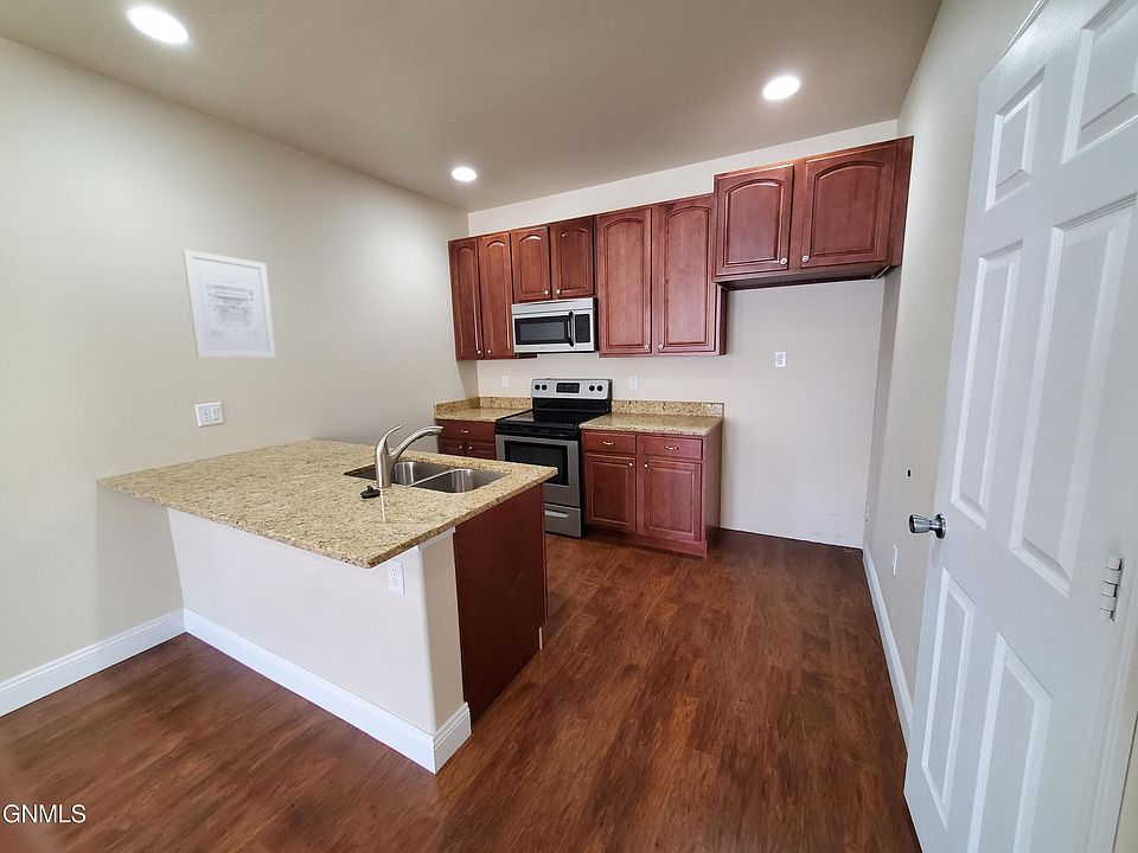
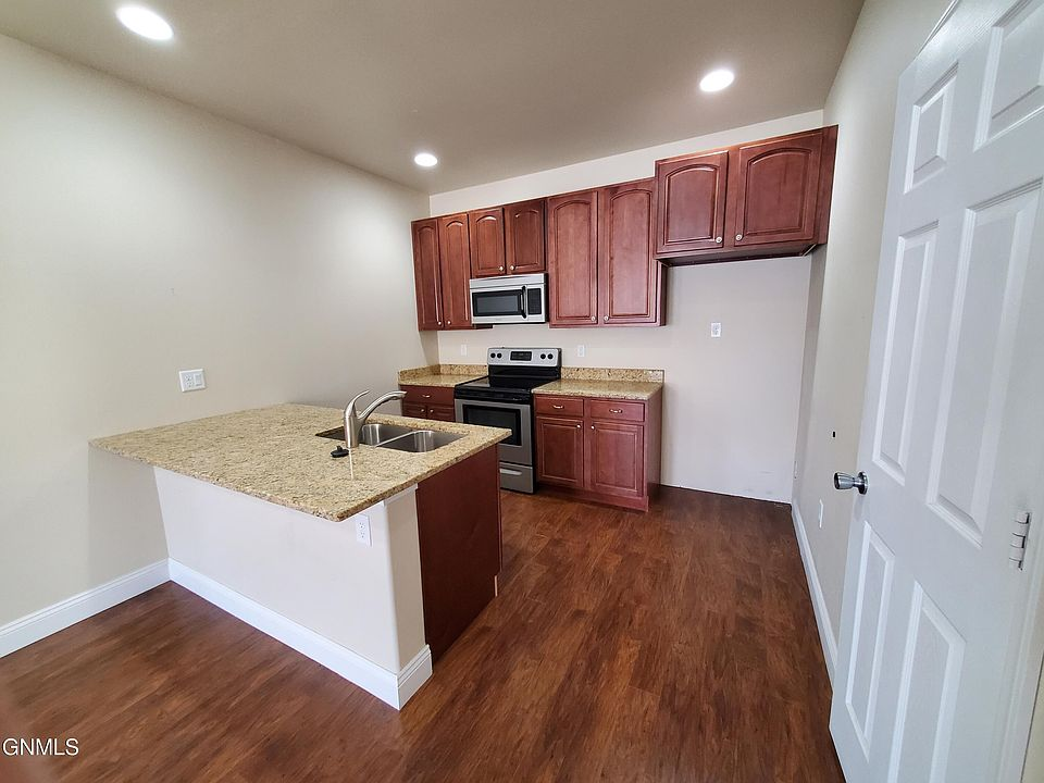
- wall art (232, 307)
